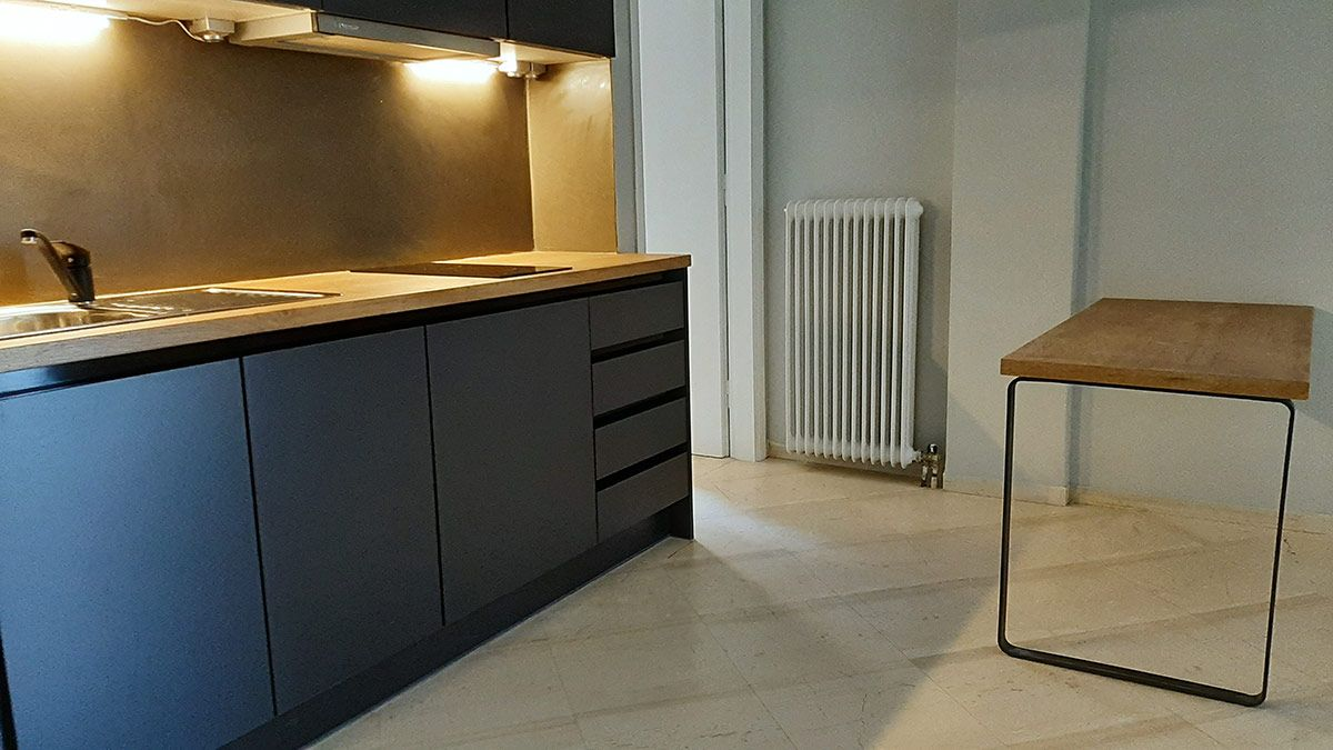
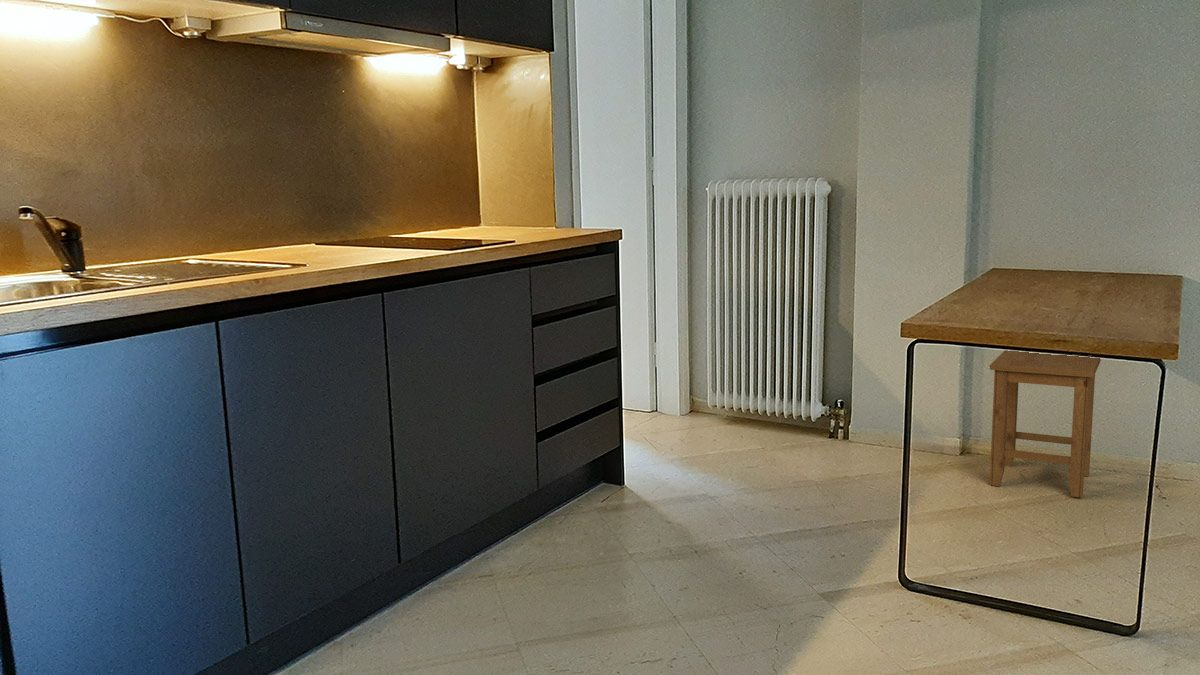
+ stool (1043, 434)
